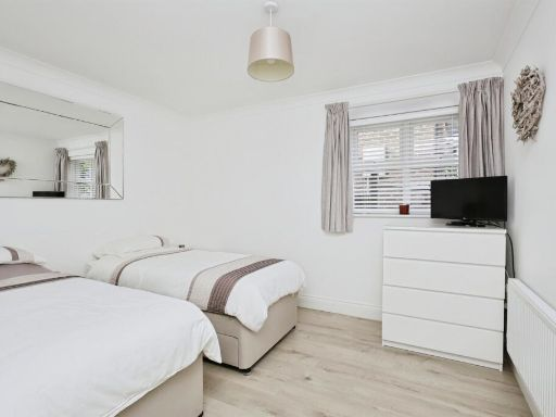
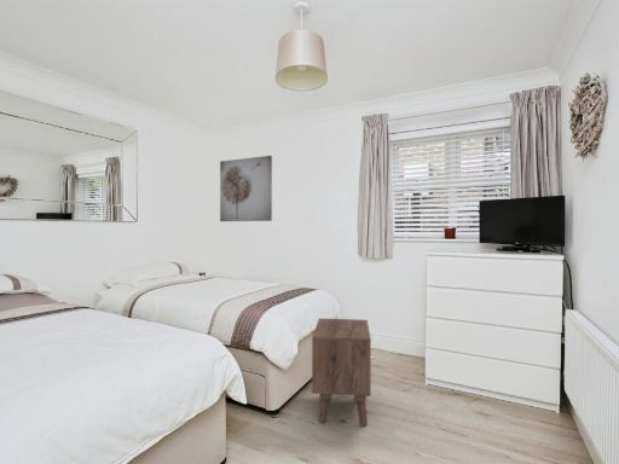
+ wall art (244, 190)
+ nightstand (343, 367)
